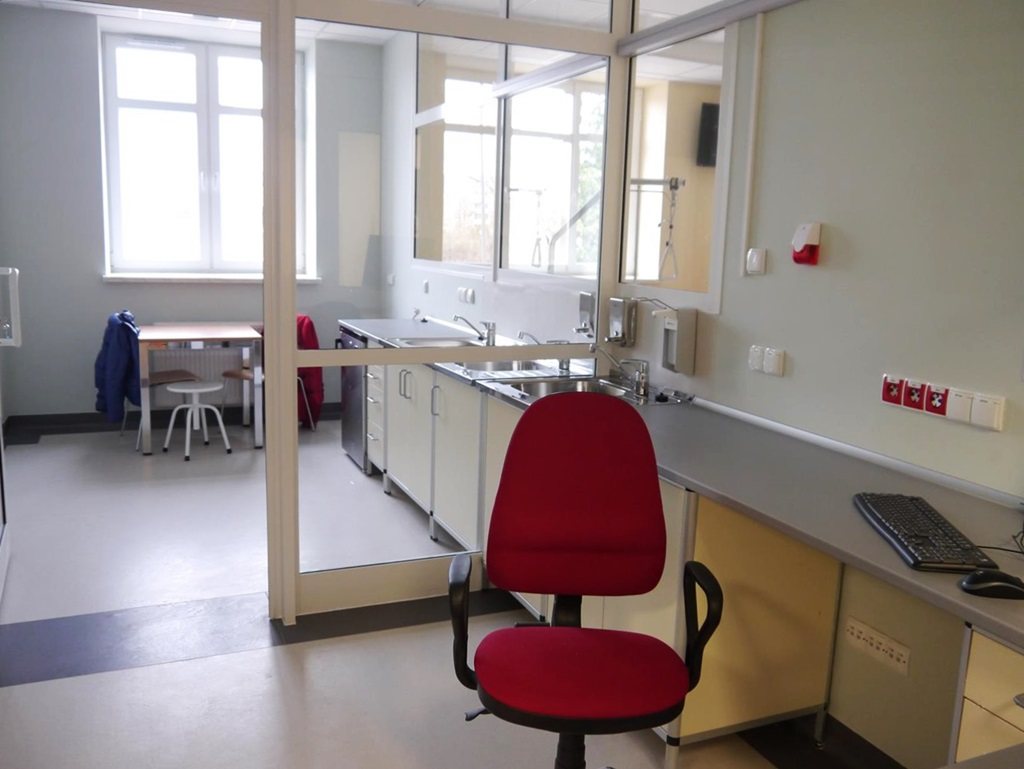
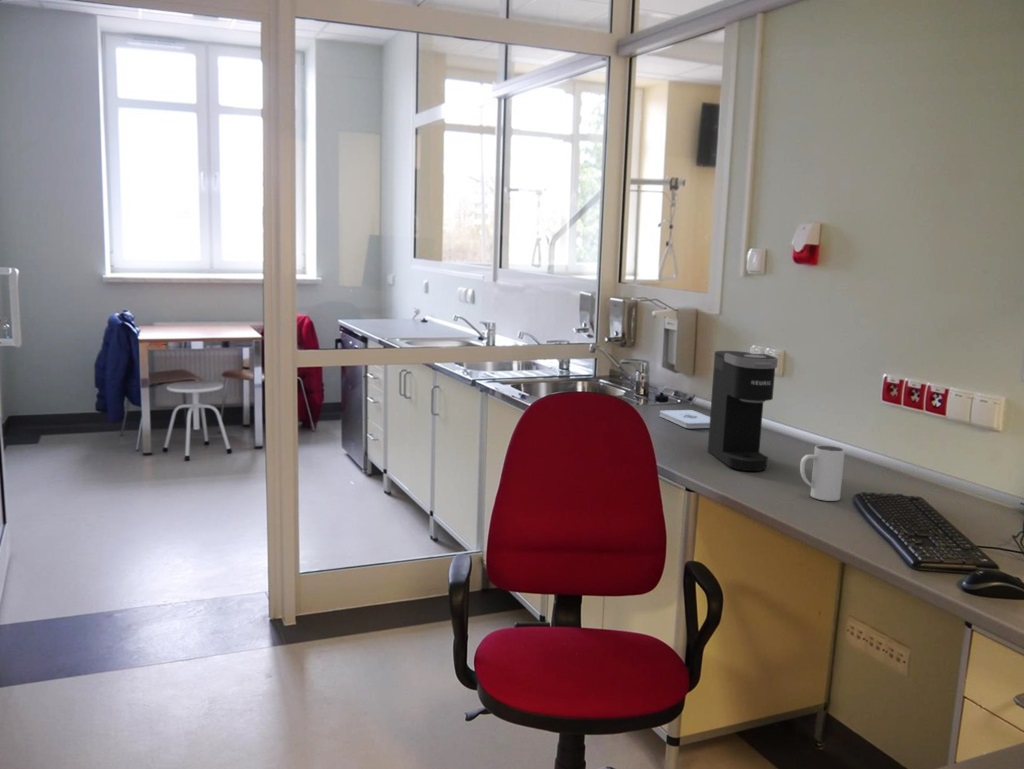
+ mug (820, 472)
+ coffee maker (740, 406)
+ notepad (689, 418)
